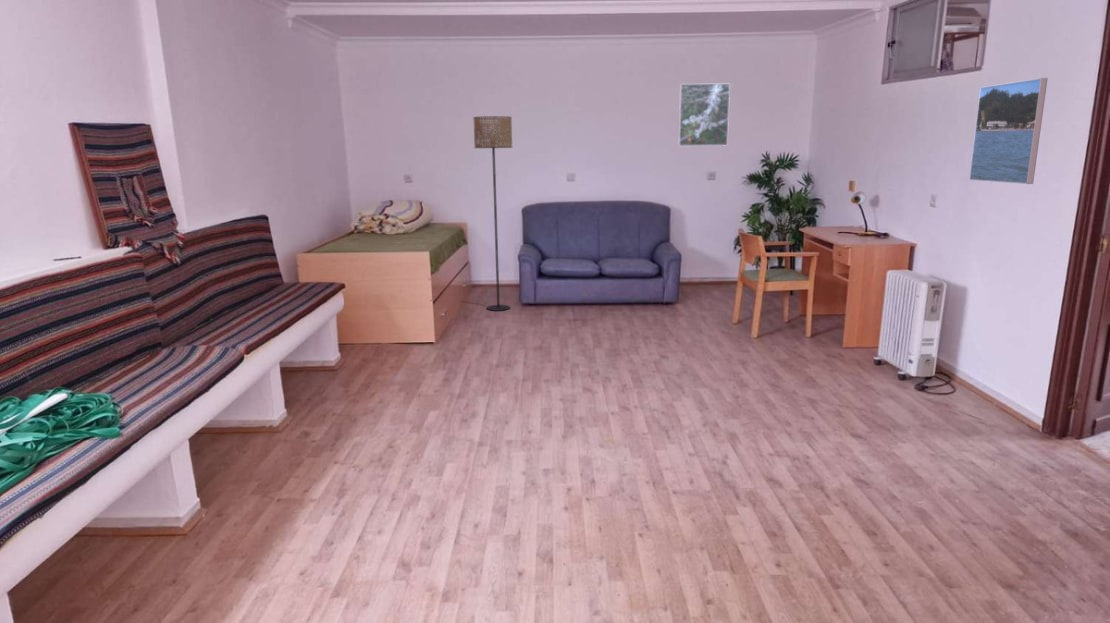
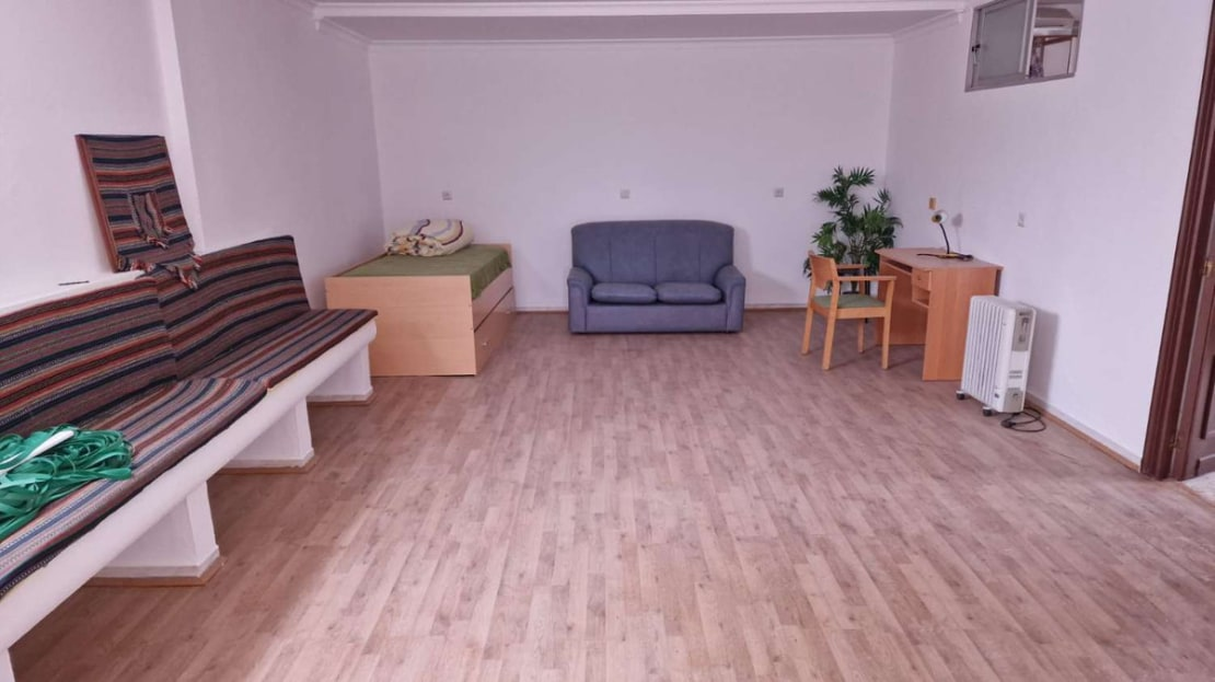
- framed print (1005, 133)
- floor lamp (495, 215)
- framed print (703, 115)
